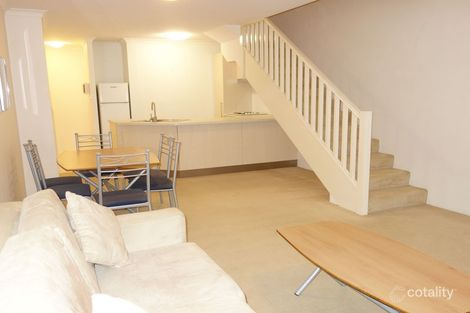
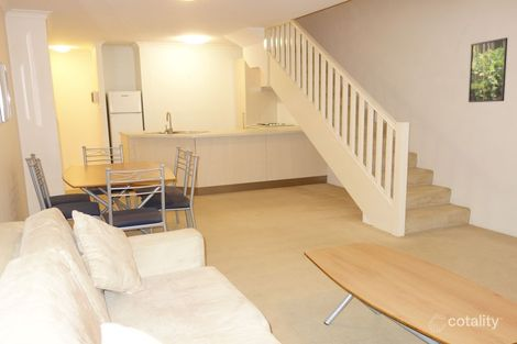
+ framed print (486, 71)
